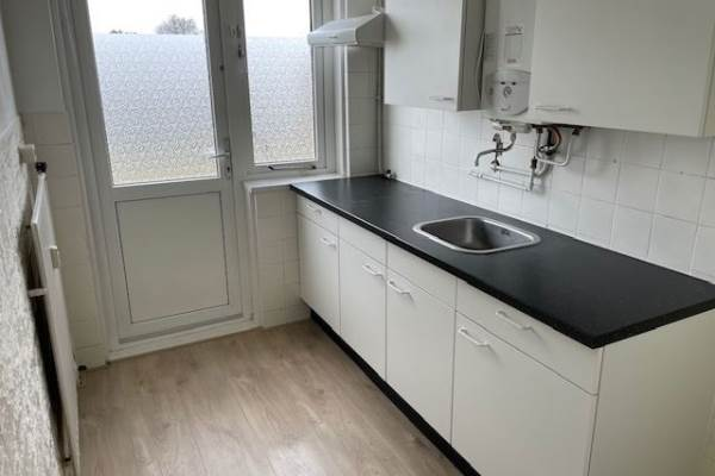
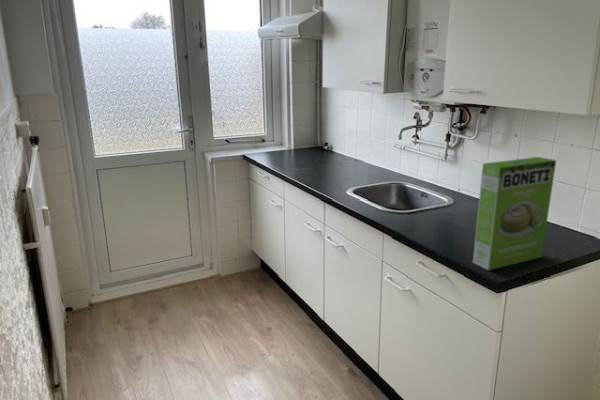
+ cake mix box (513, 212)
